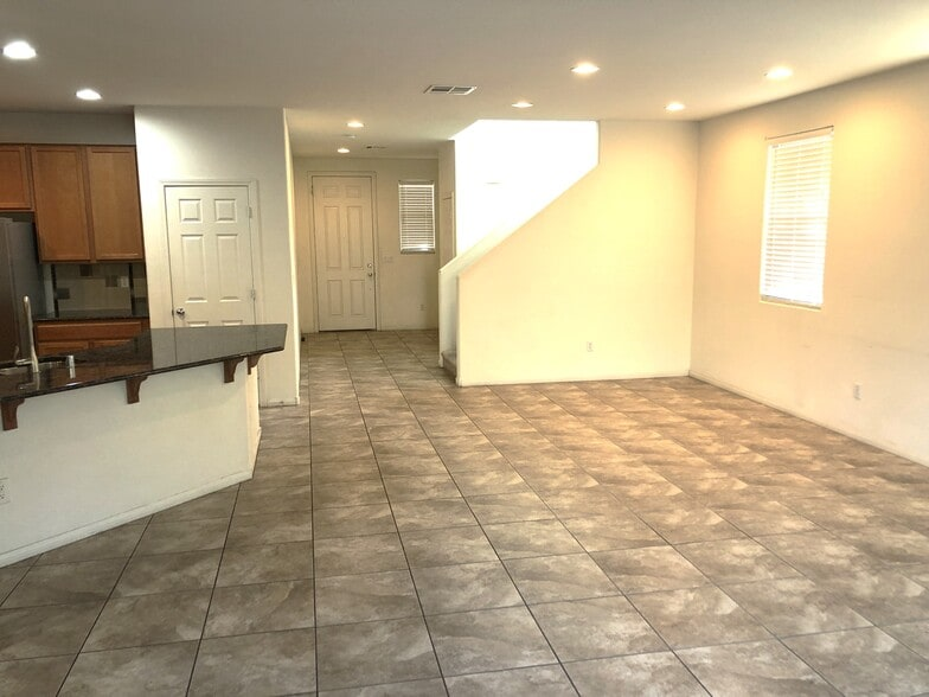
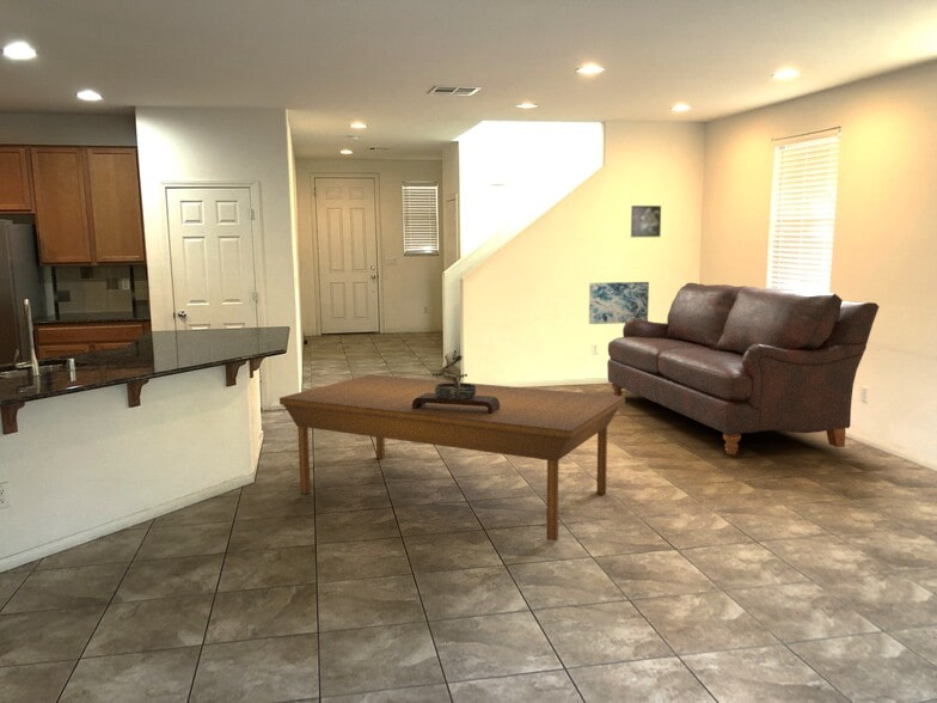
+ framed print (645, 221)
+ bonsai tree (455, 379)
+ wall art (618, 302)
+ sofa (721, 353)
+ dining table (451, 445)
